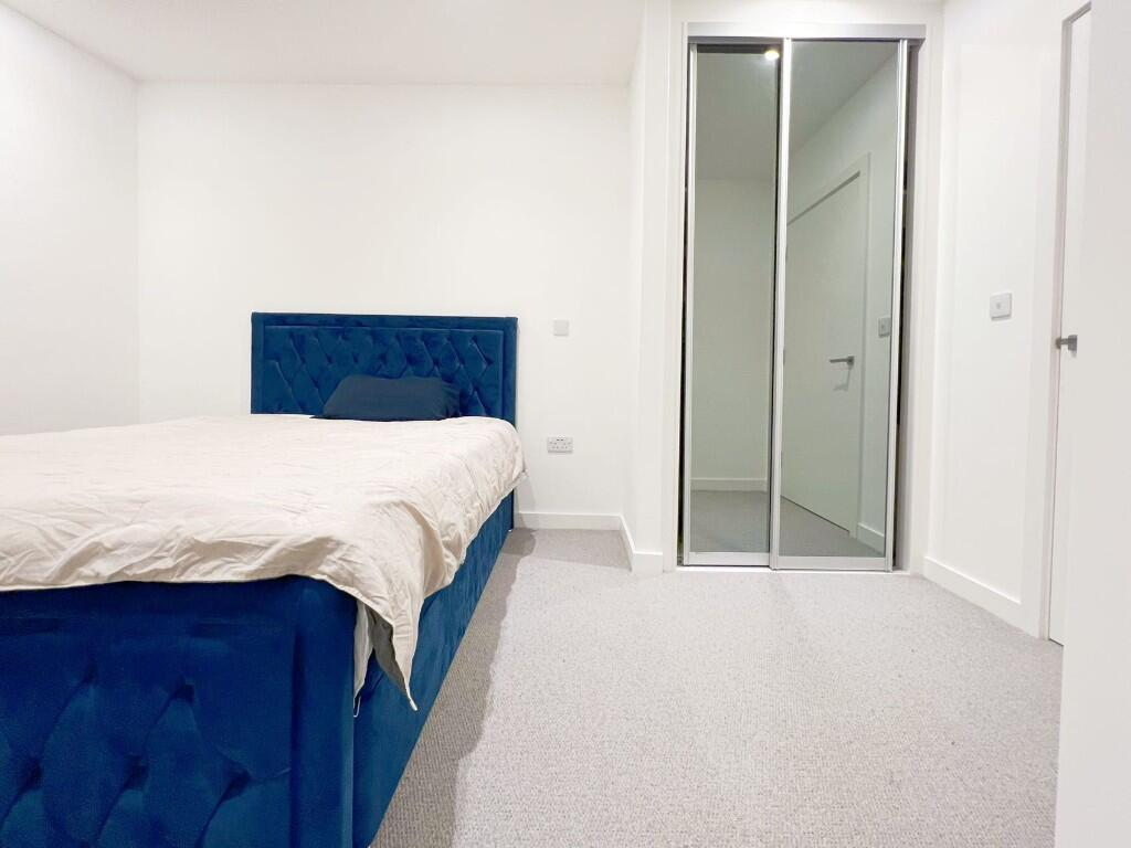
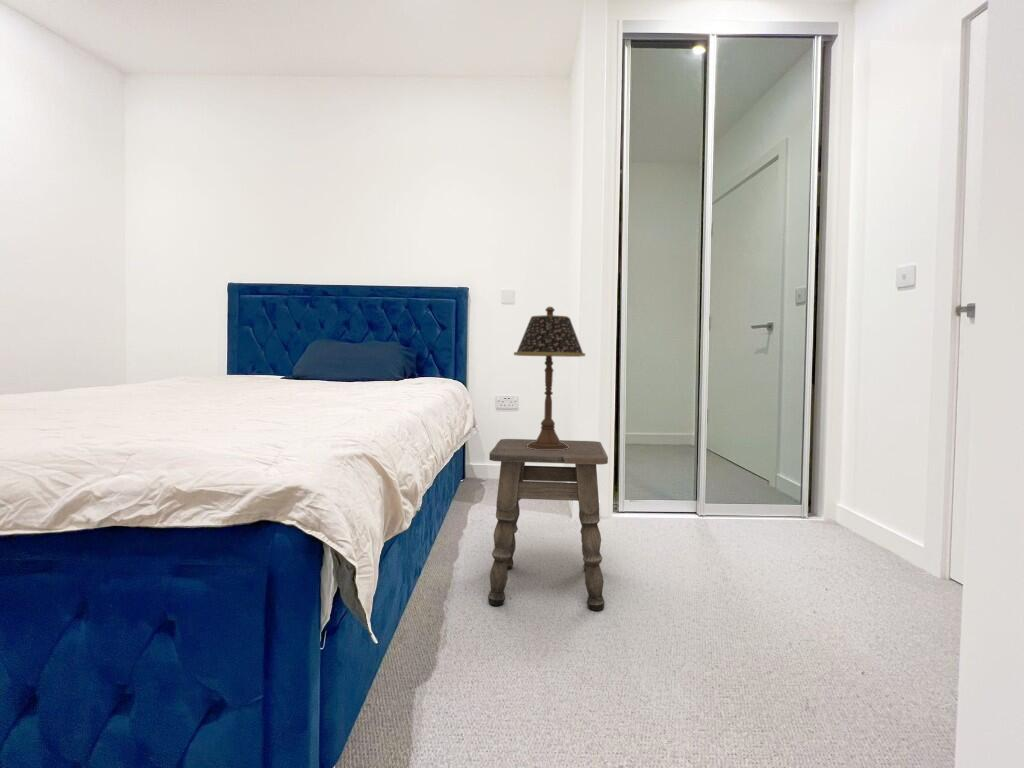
+ table lamp (548, 376)
+ side table (547, 499)
